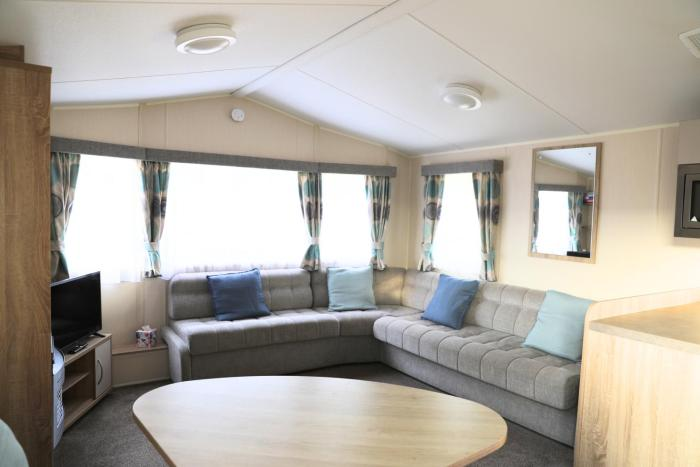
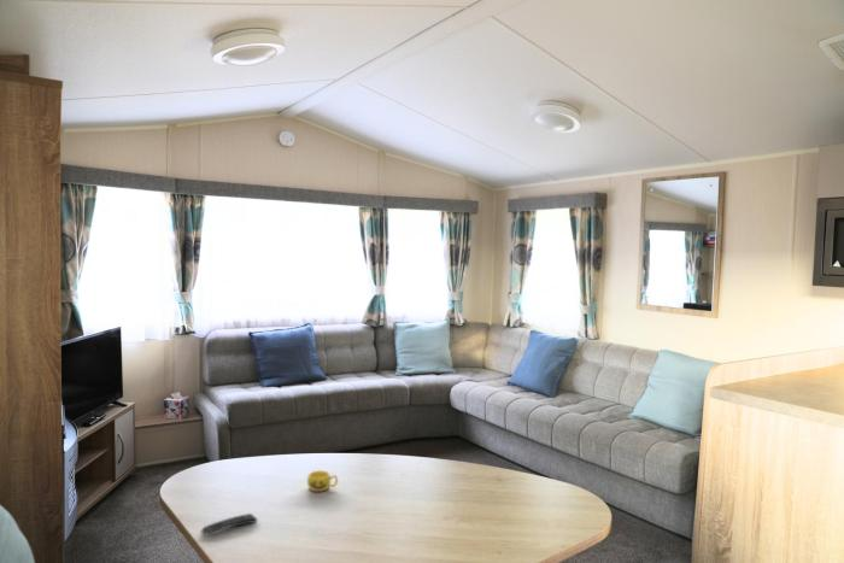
+ remote control (228, 523)
+ cup (322, 481)
